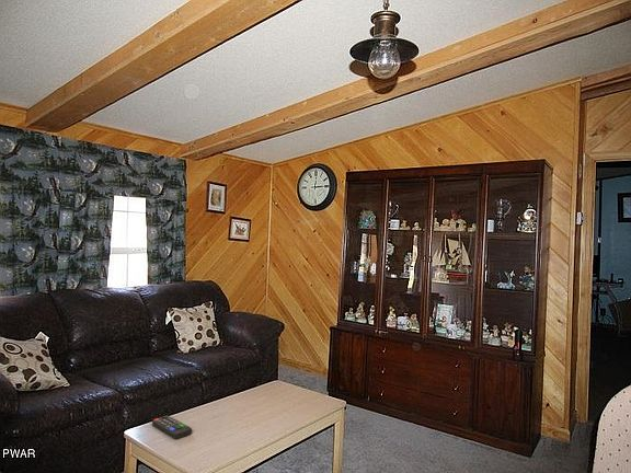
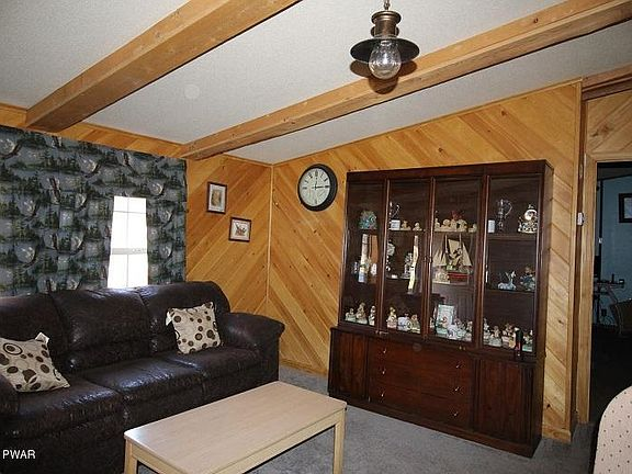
- remote control (171, 426)
